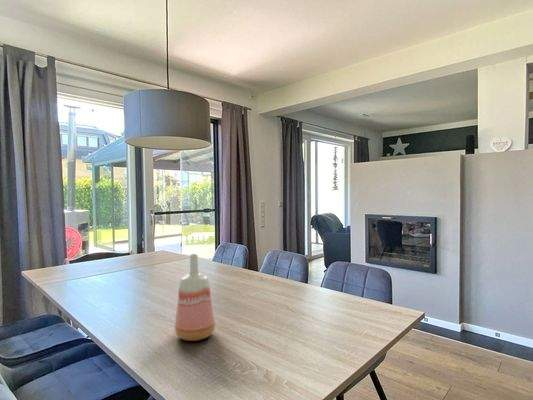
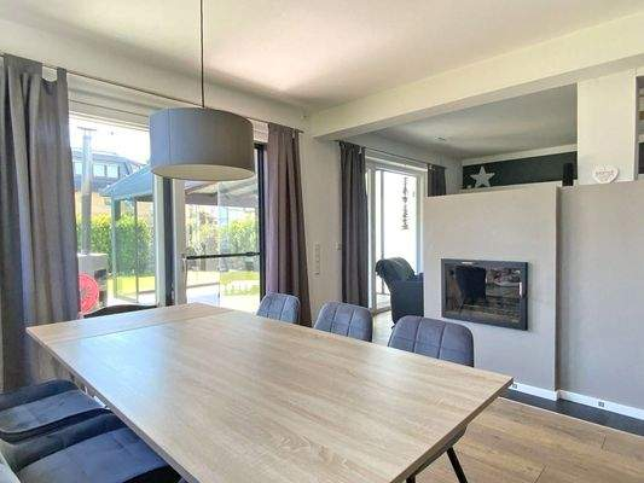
- vase (194, 295)
